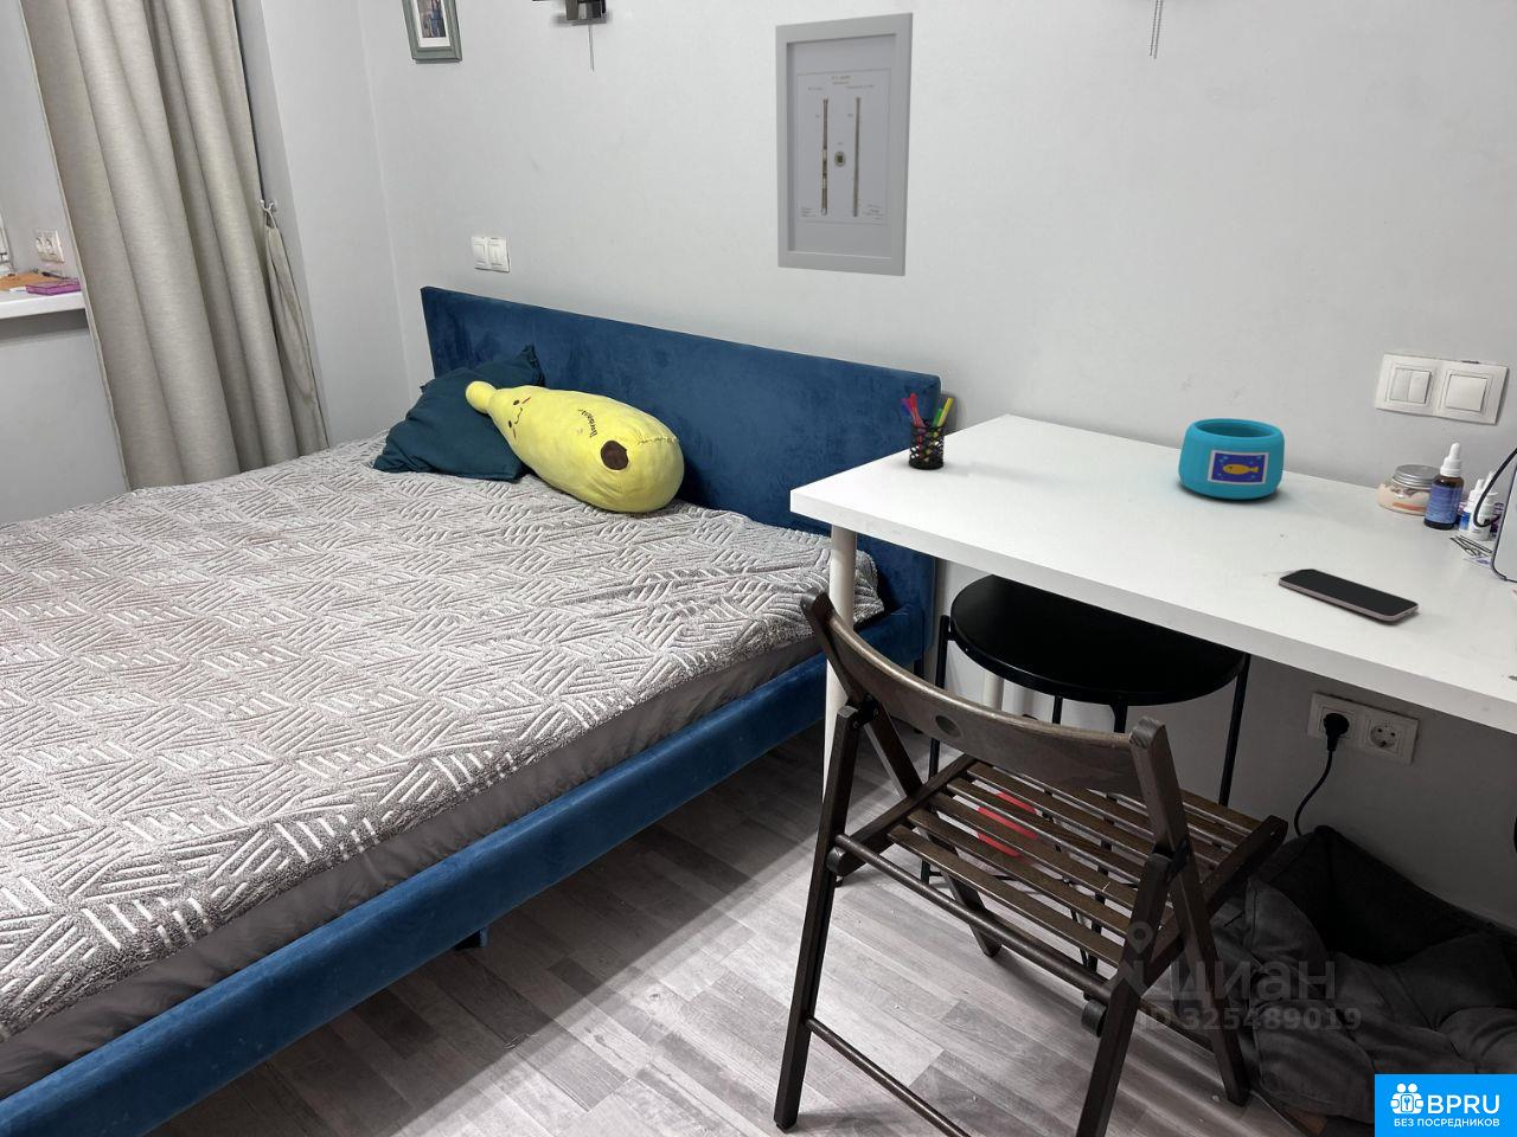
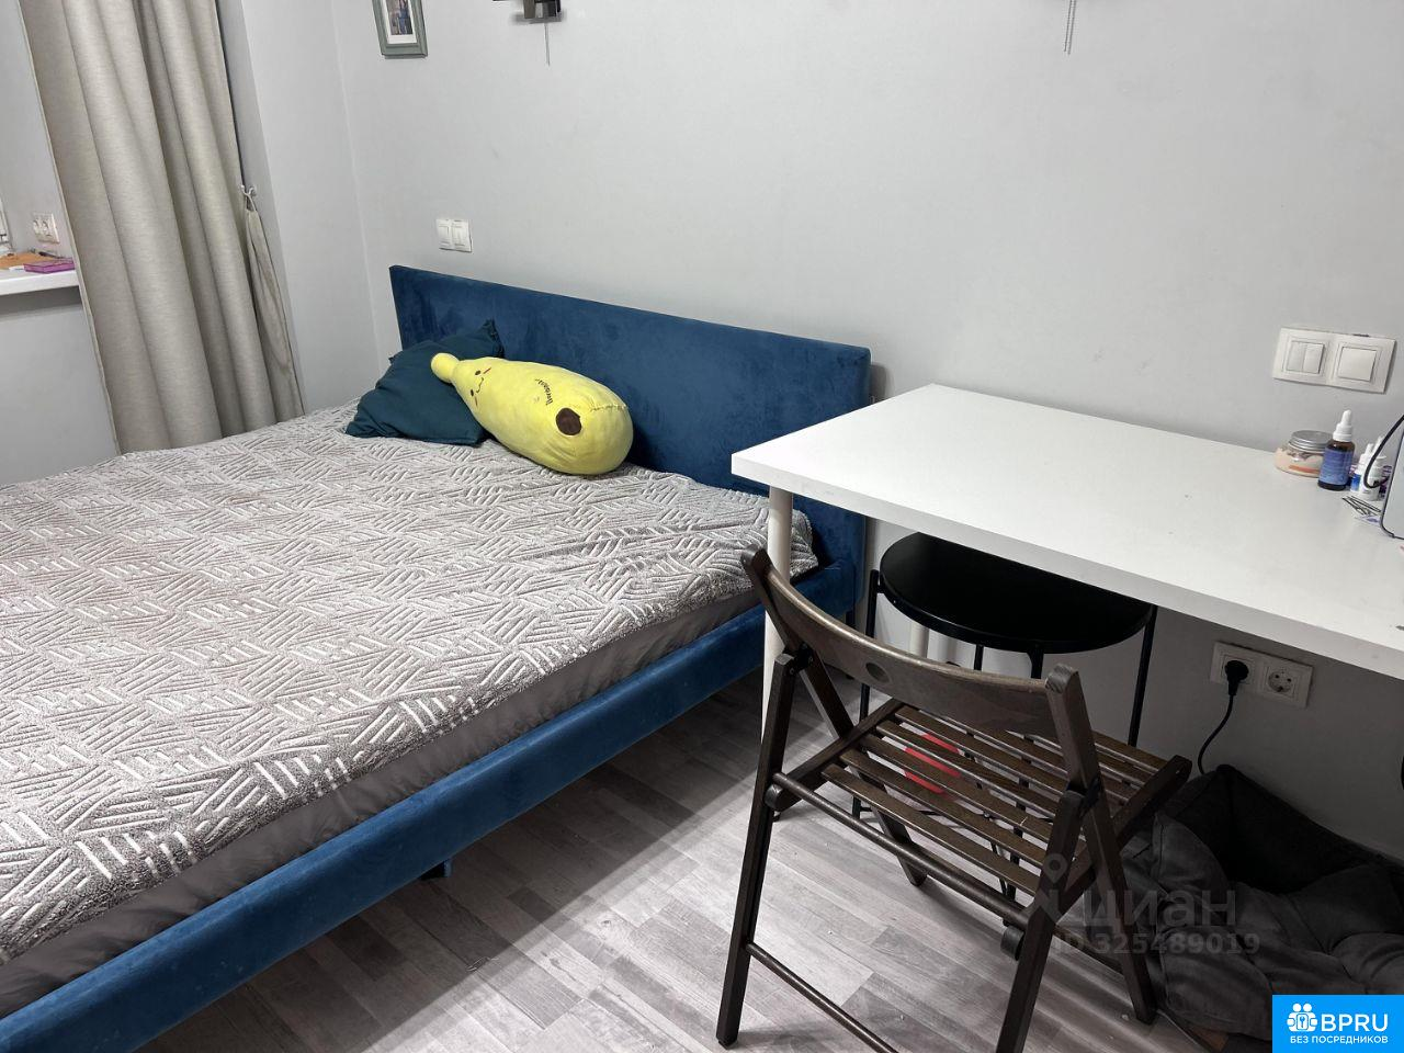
- pen holder (927, 429)
- smartphone (1346, 592)
- wall art (839, 149)
- cup (1229, 455)
